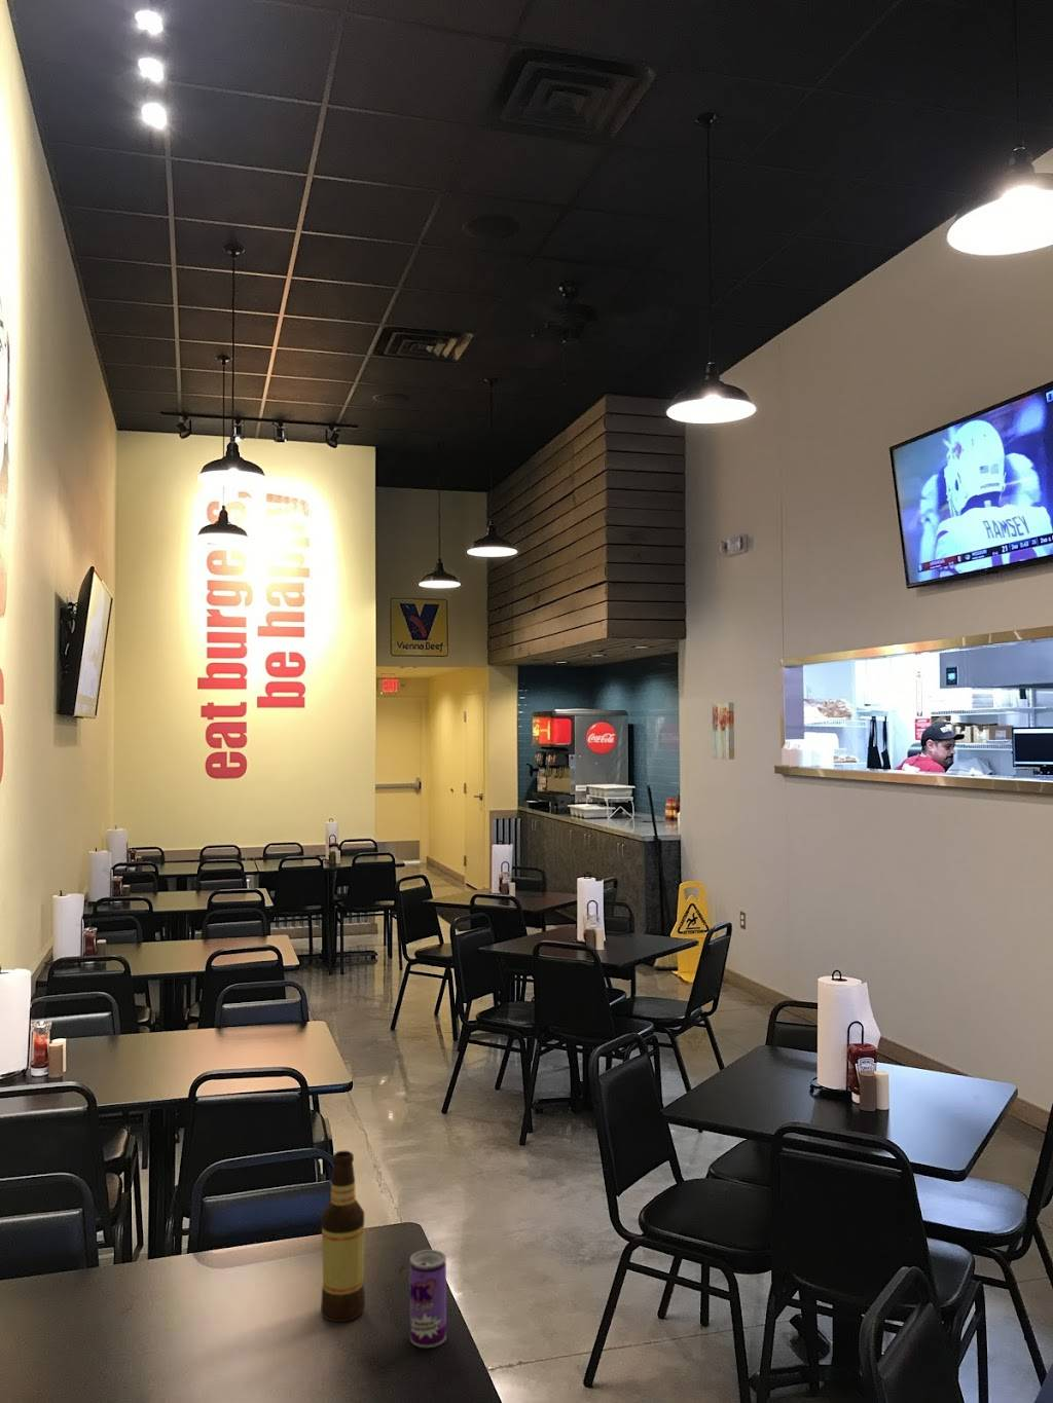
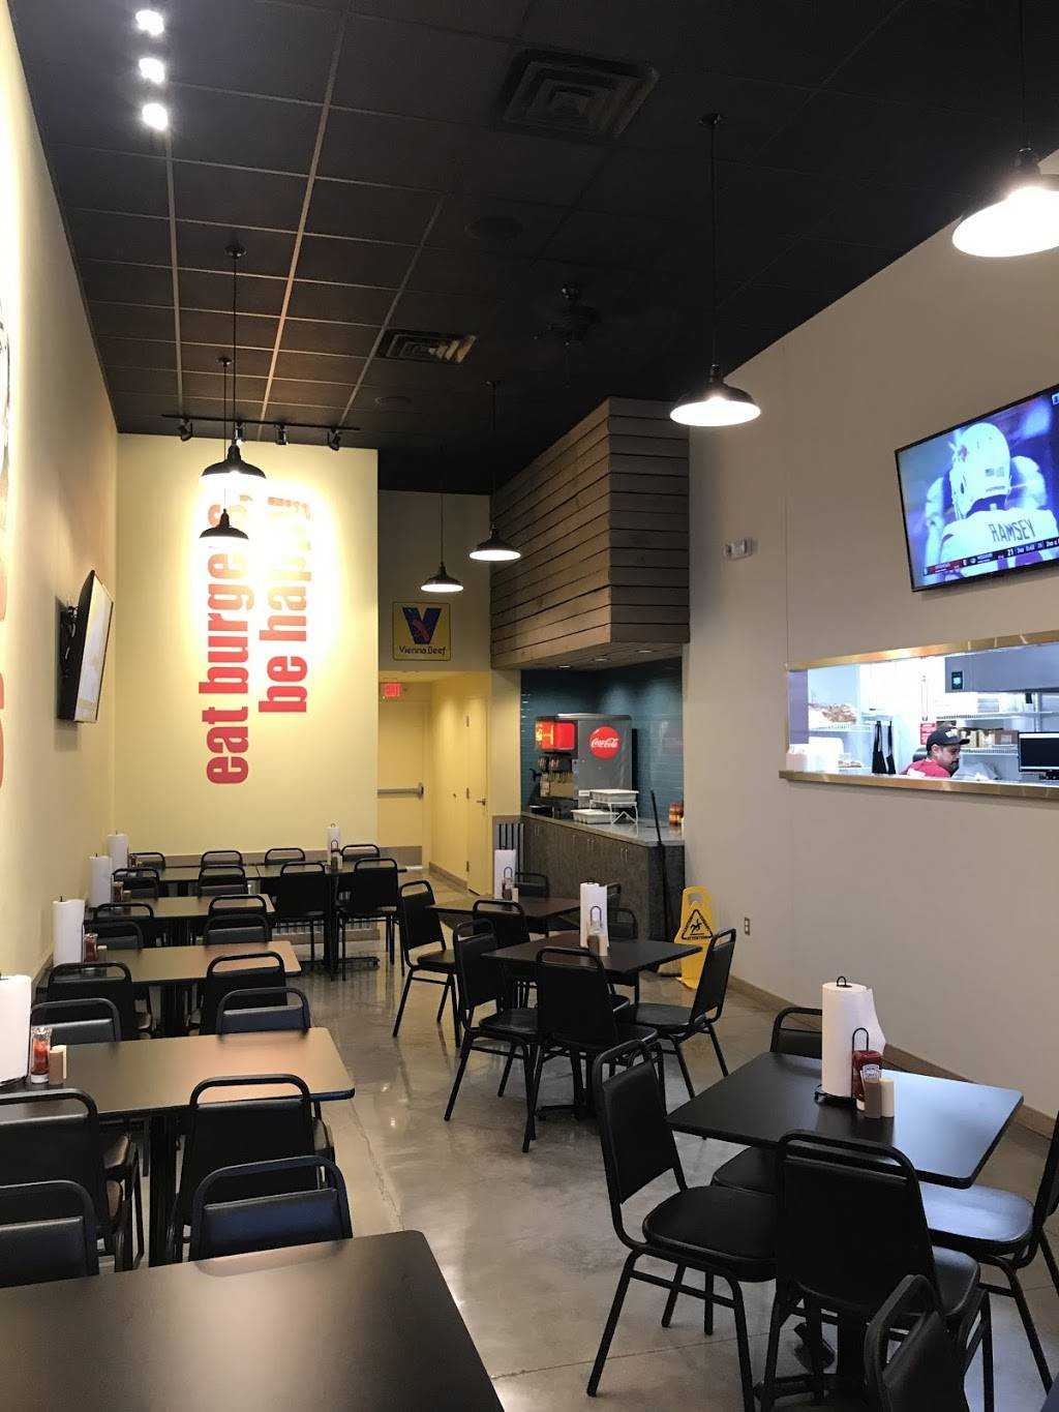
- beverage can (428, 1297)
- bottle (343, 1232)
- wall art (723, 731)
